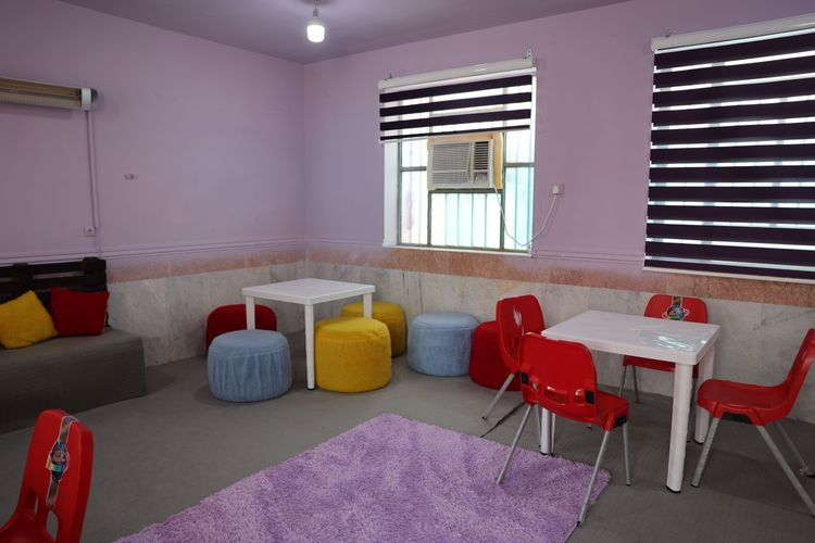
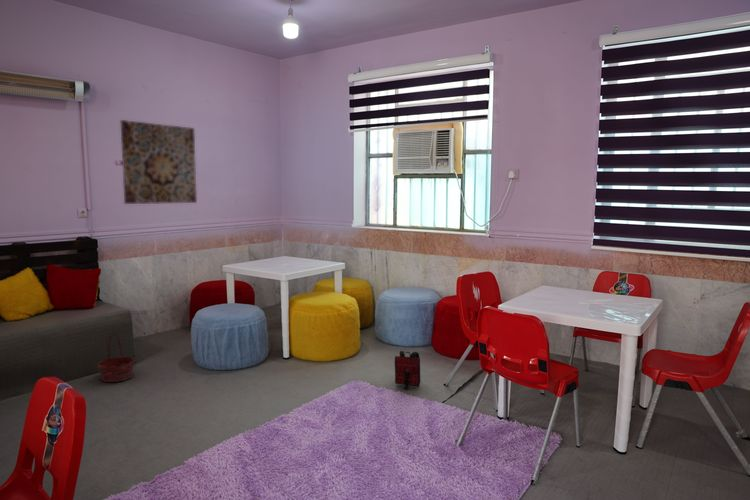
+ wall art (160, 164)
+ backpack (408, 366)
+ basket (116, 357)
